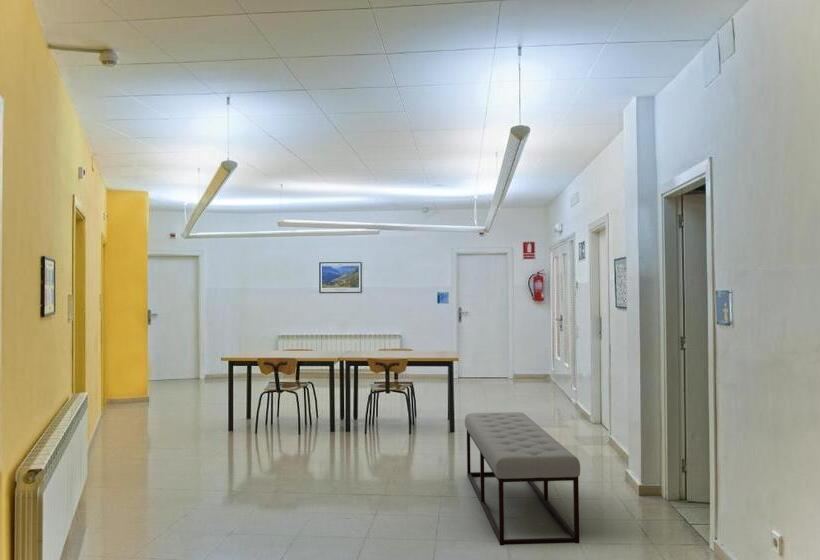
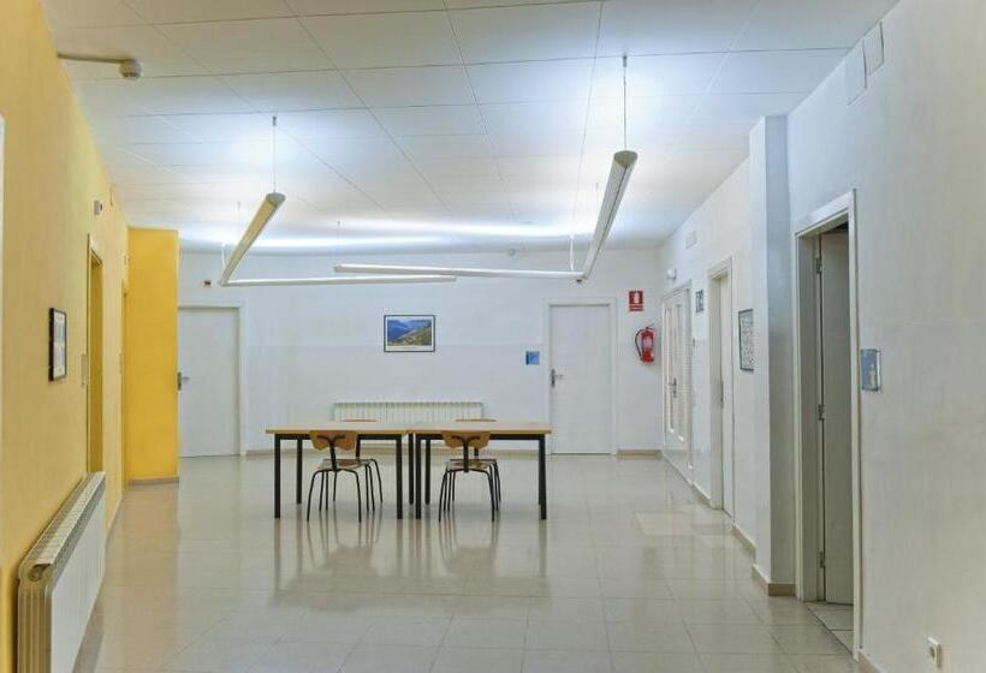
- bench (513, 467)
